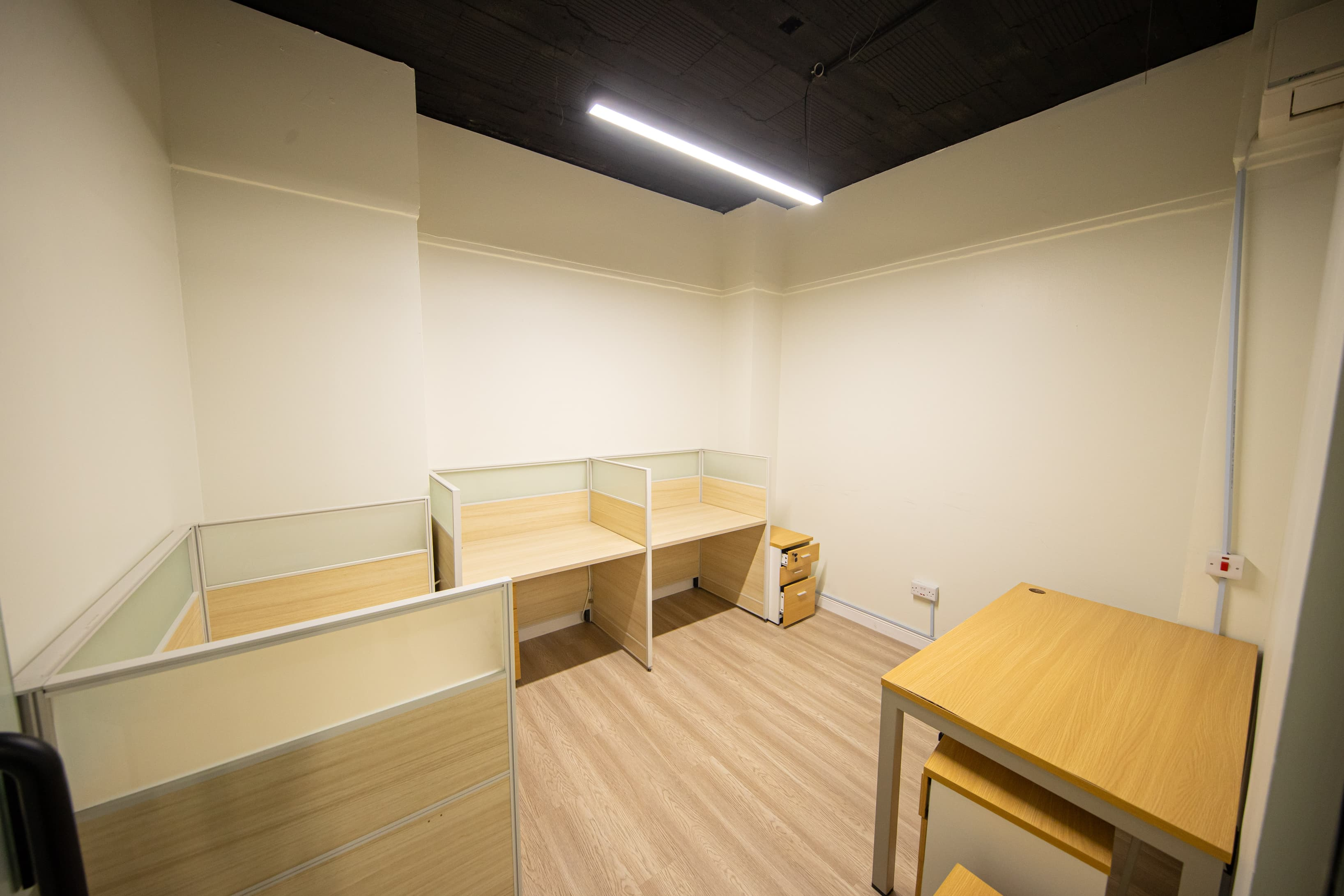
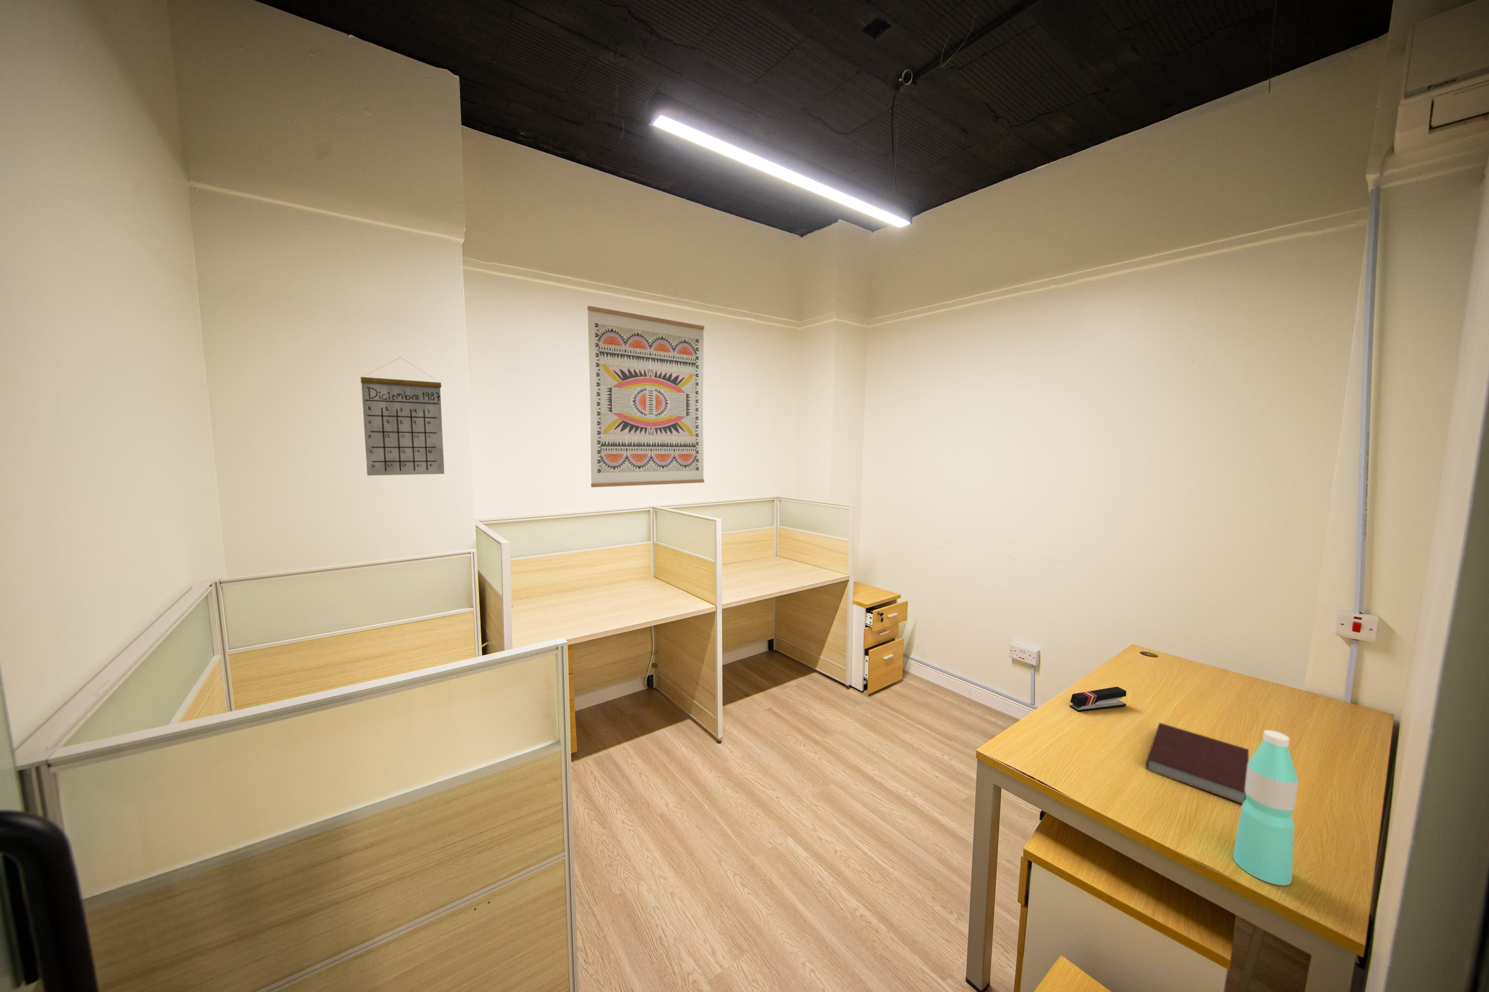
+ stapler (1098, 699)
+ water bottle (1269, 802)
+ calendar (404, 416)
+ wall art (650, 402)
+ notebook (1198, 760)
